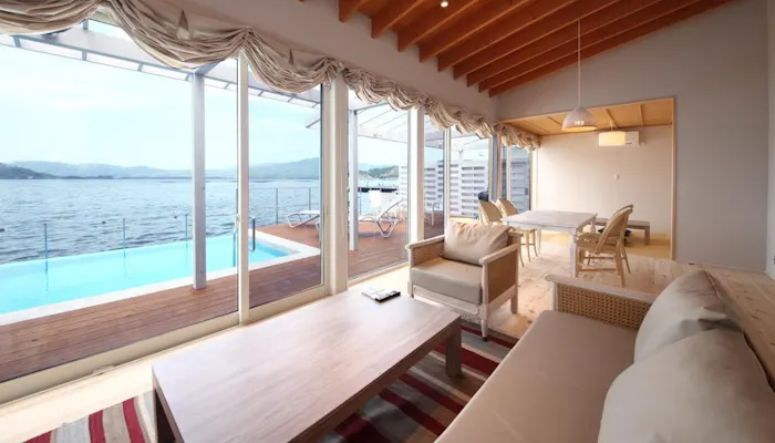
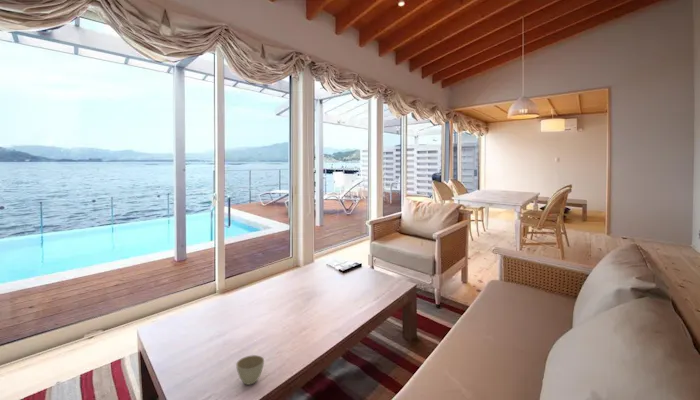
+ flower pot (250, 371)
